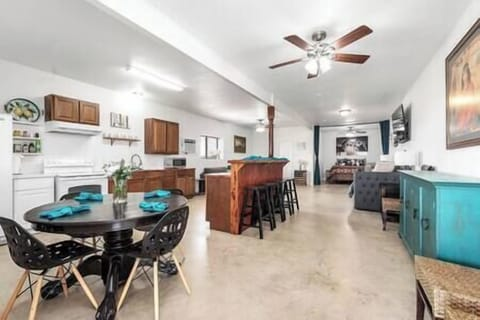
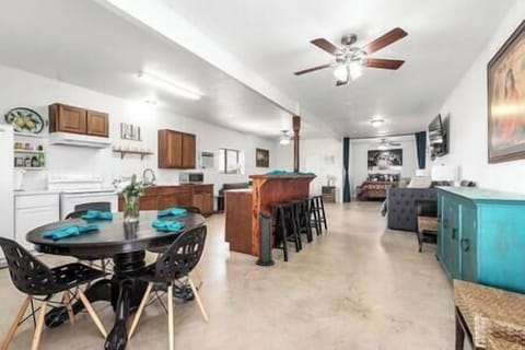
+ air purifier (265, 236)
